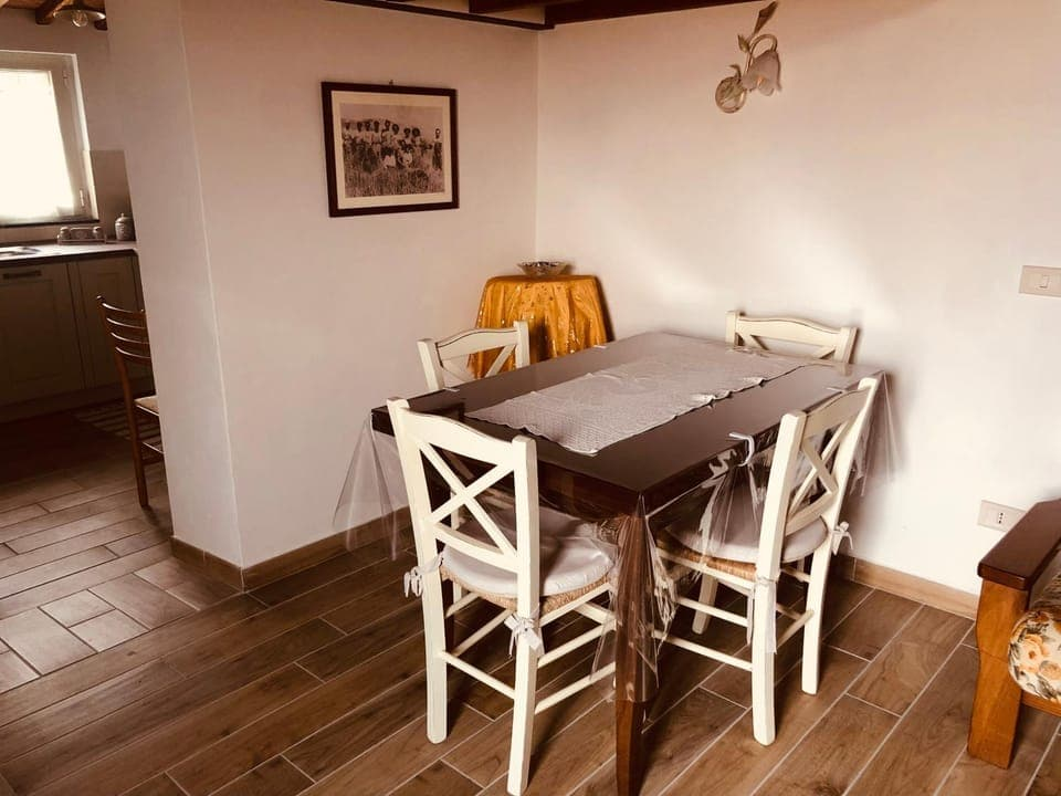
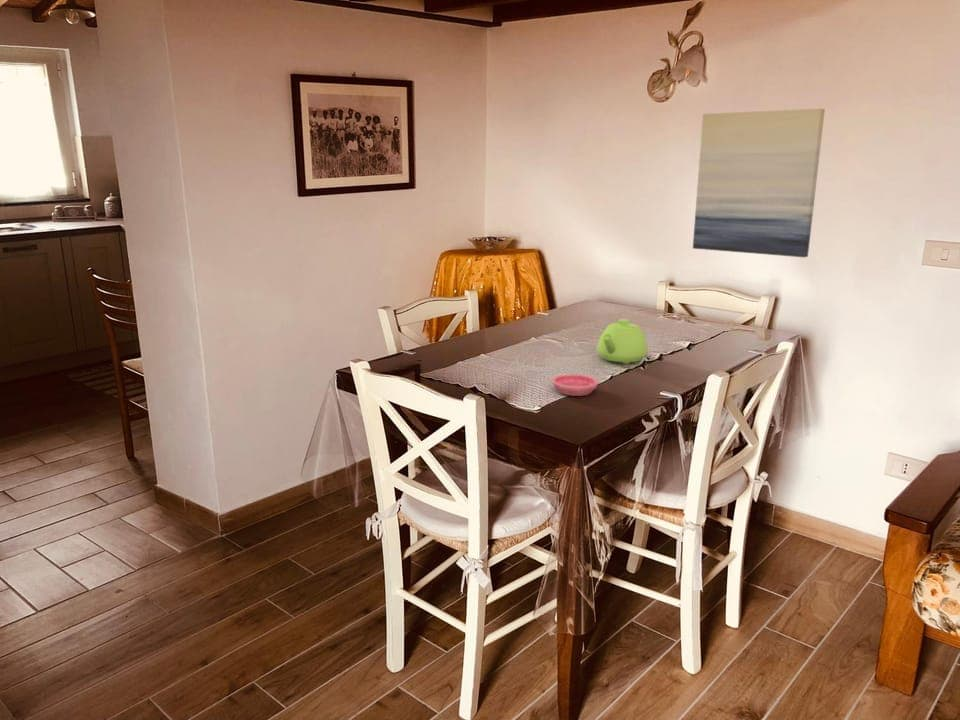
+ saucer (574, 385)
+ teapot (619, 340)
+ wall art (754, 183)
